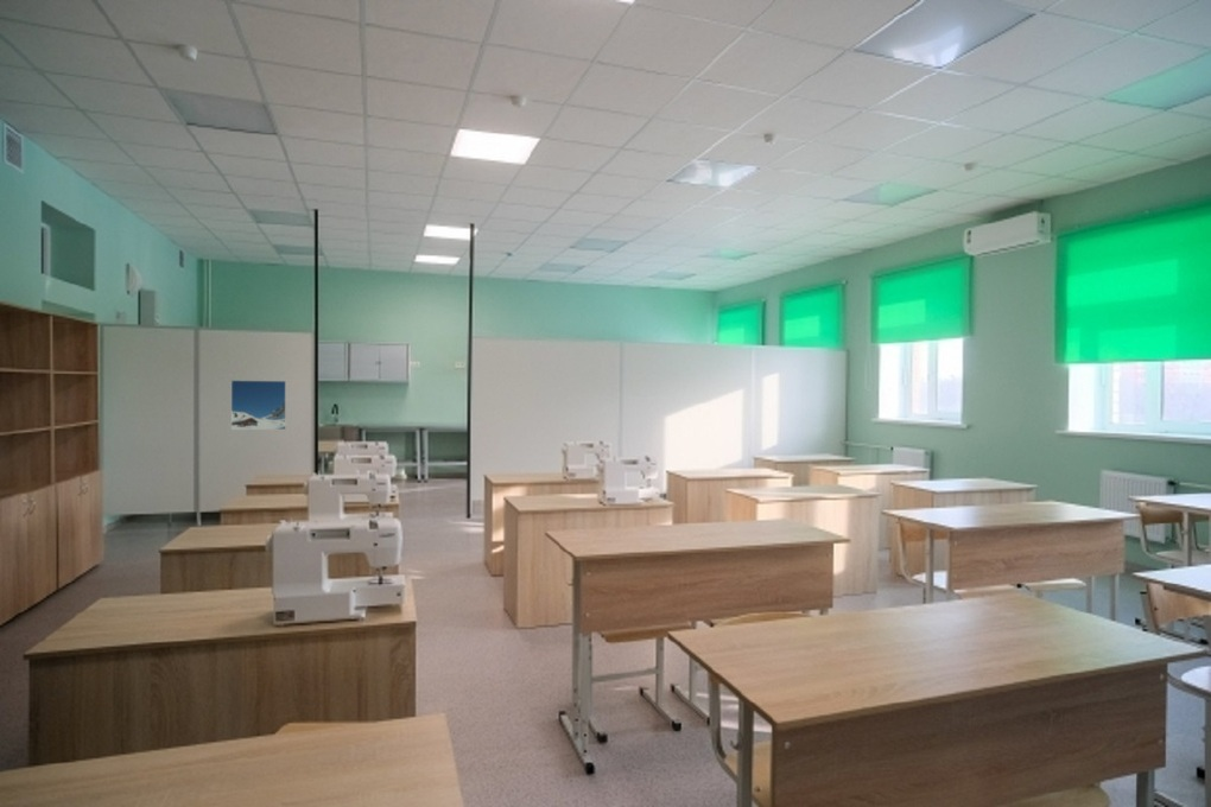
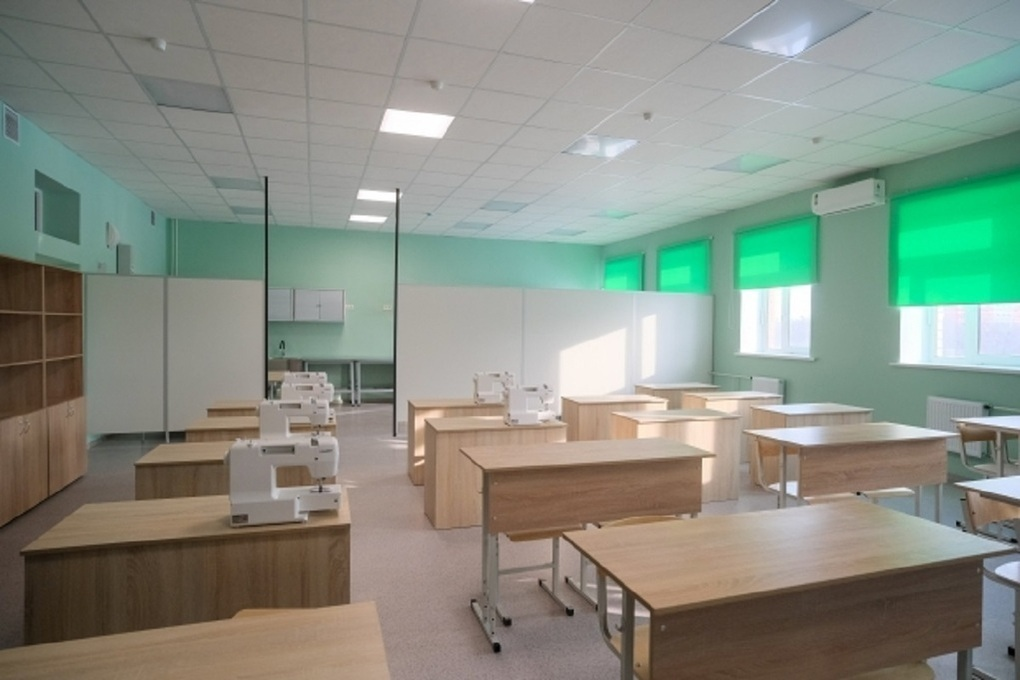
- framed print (259, 405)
